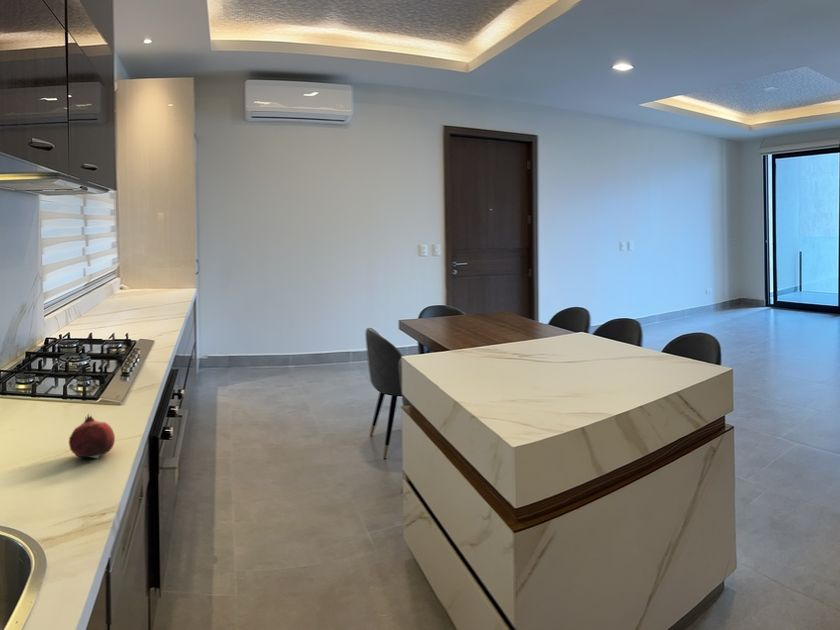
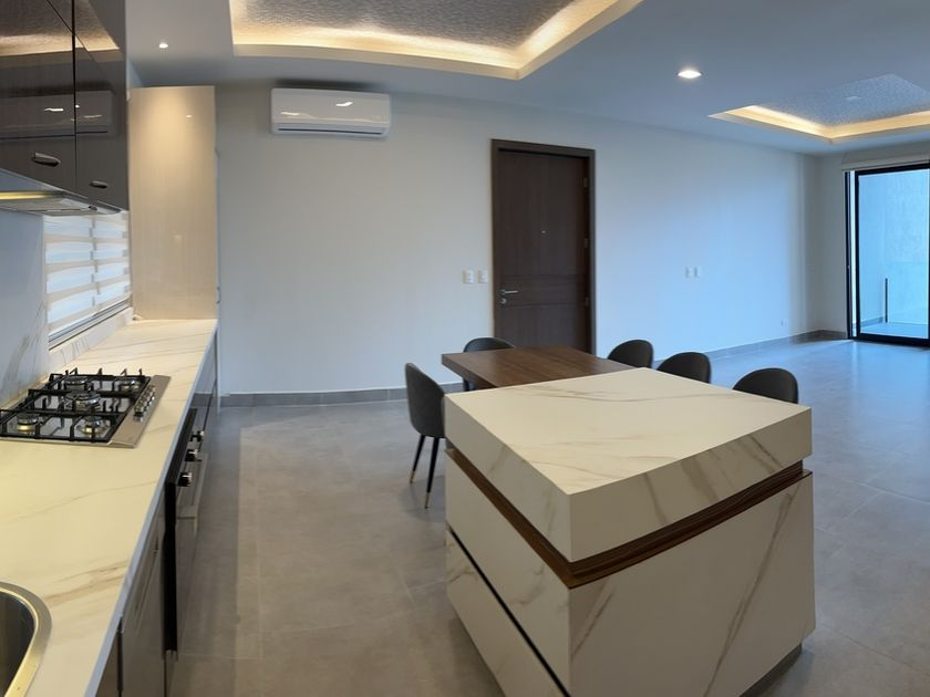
- fruit (92, 435)
